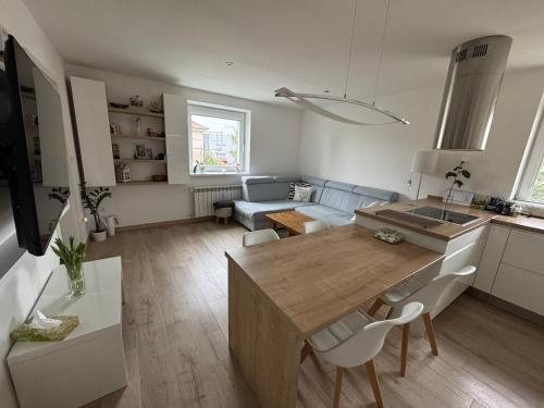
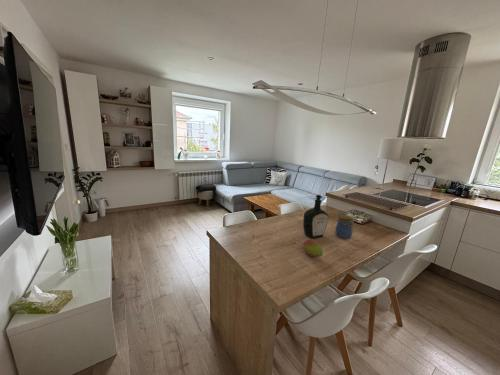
+ bottle (316, 215)
+ fruit (312, 248)
+ jar (345, 226)
